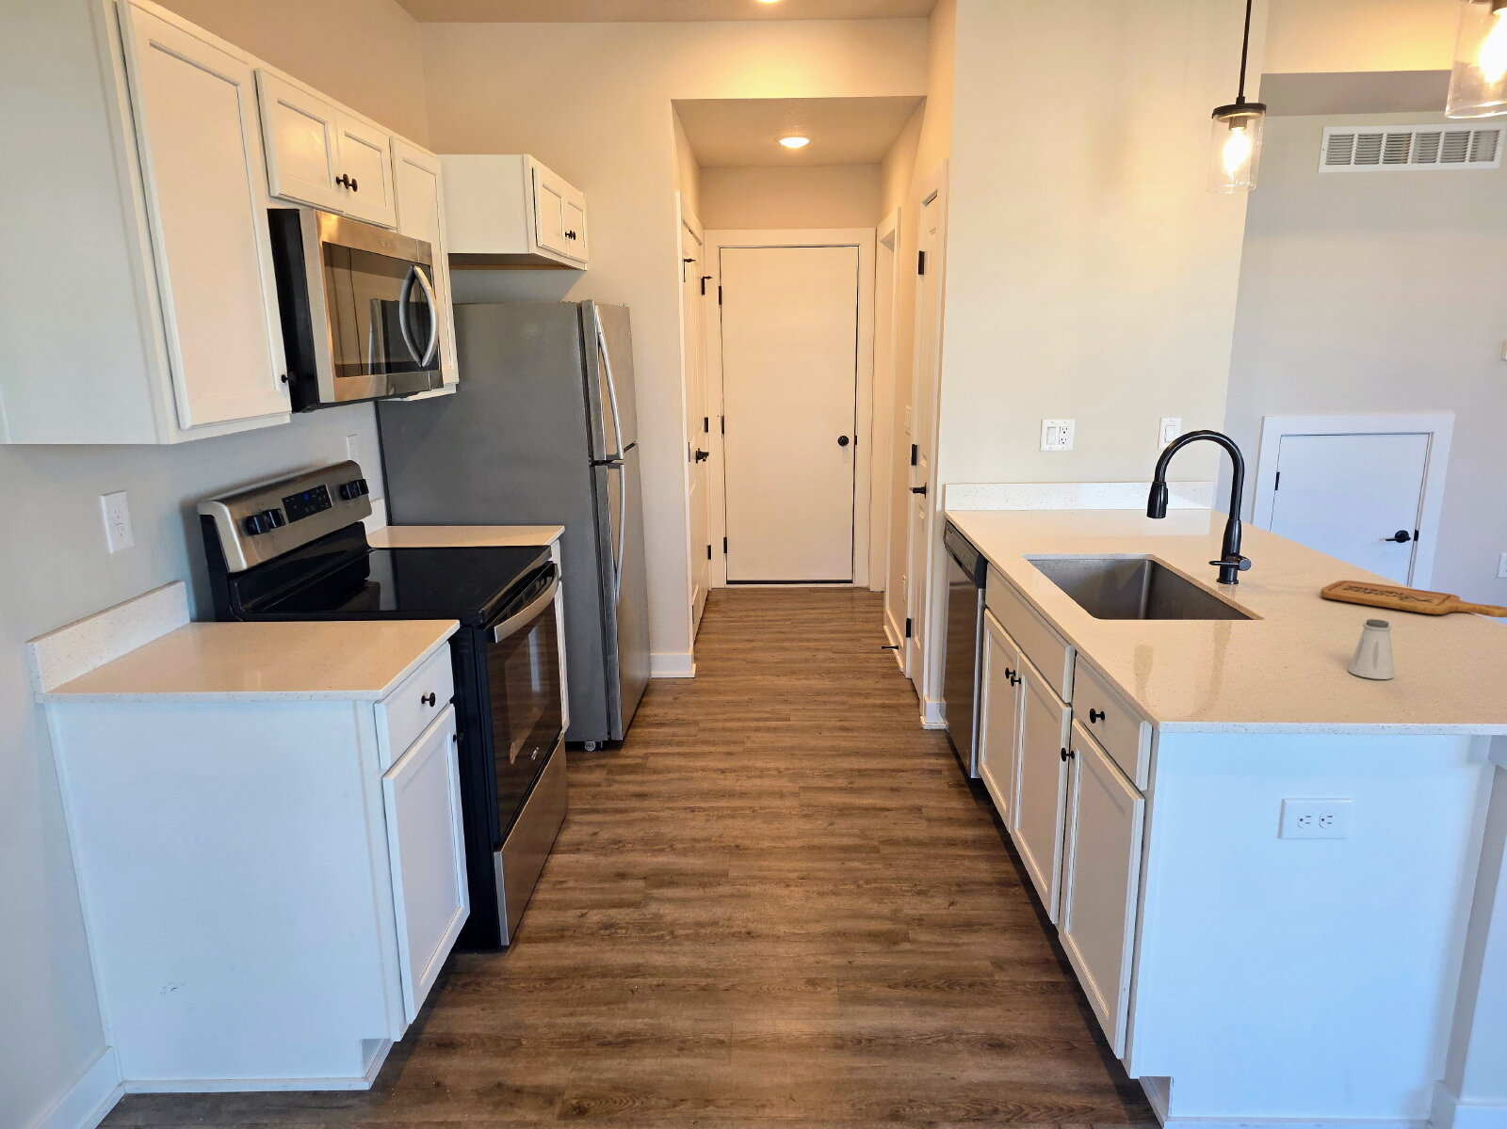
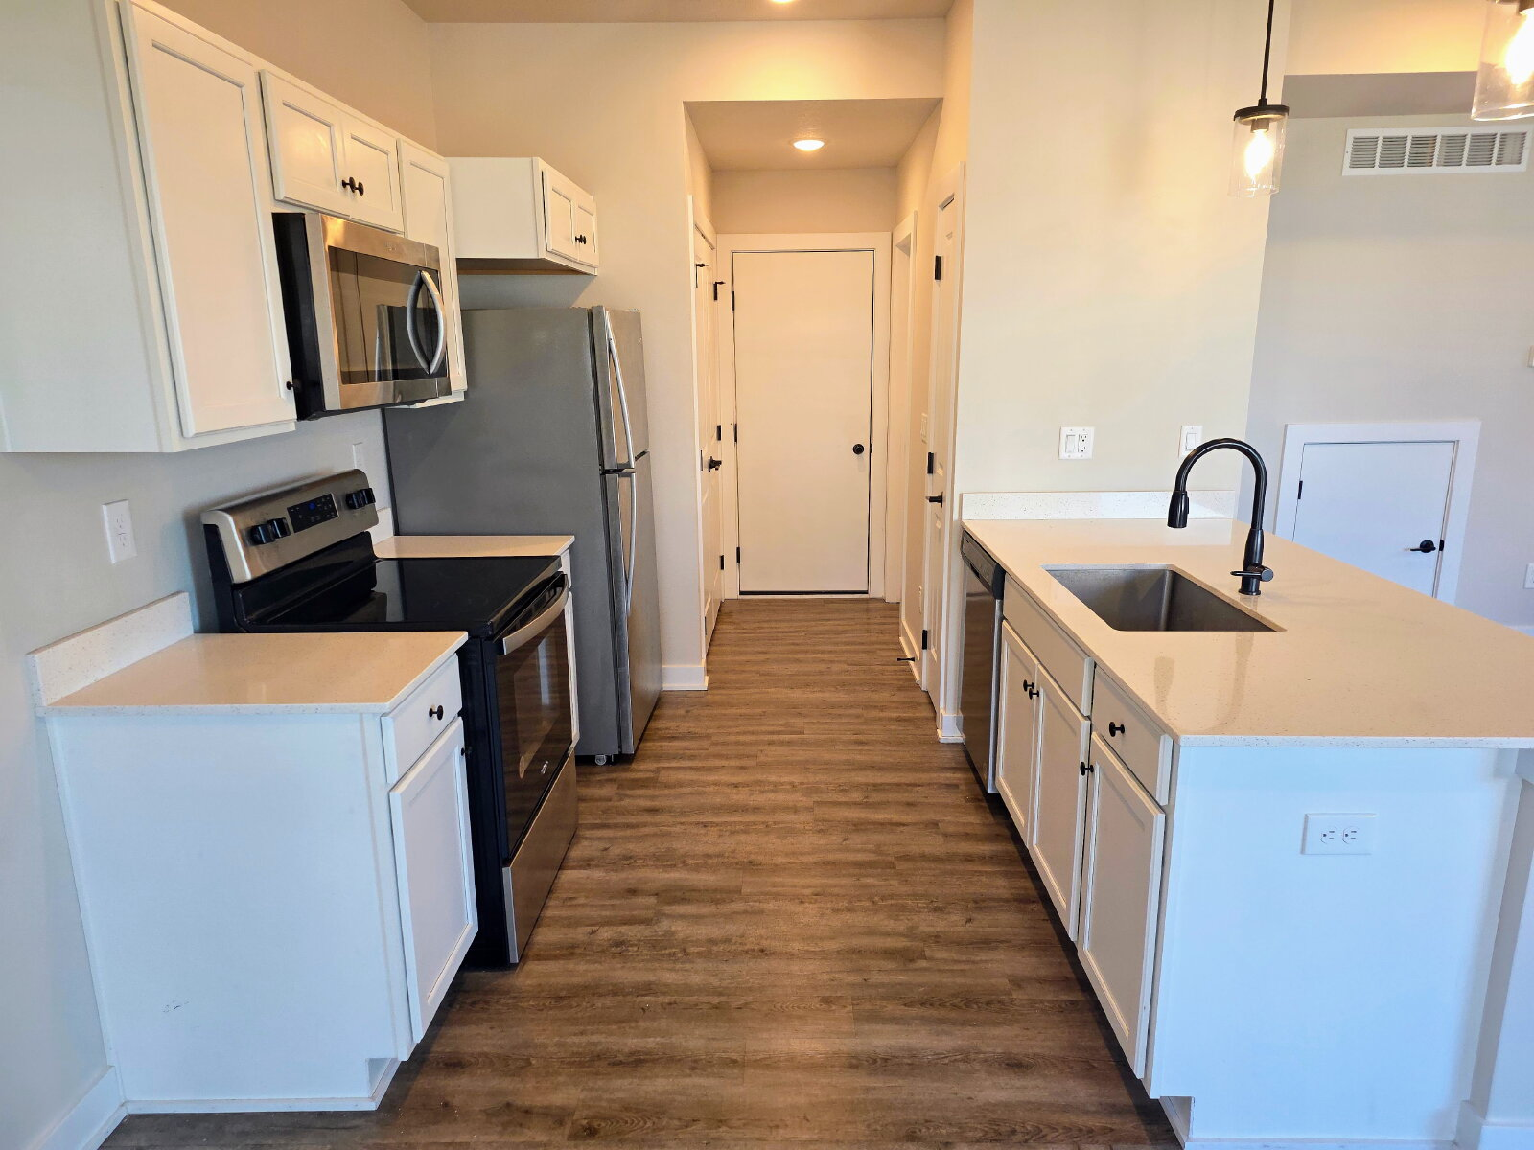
- saltshaker (1374, 648)
- cutting board (1413, 599)
